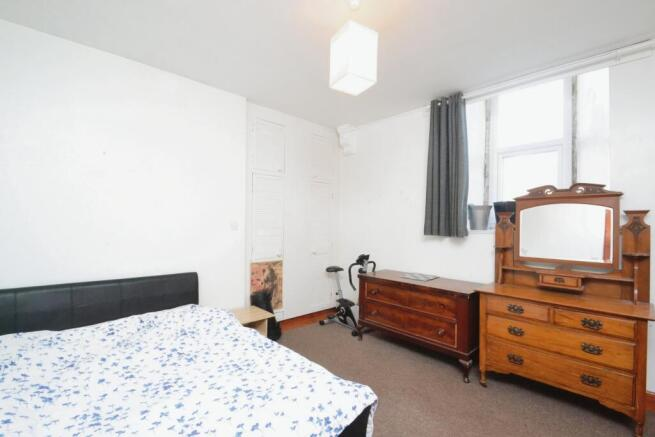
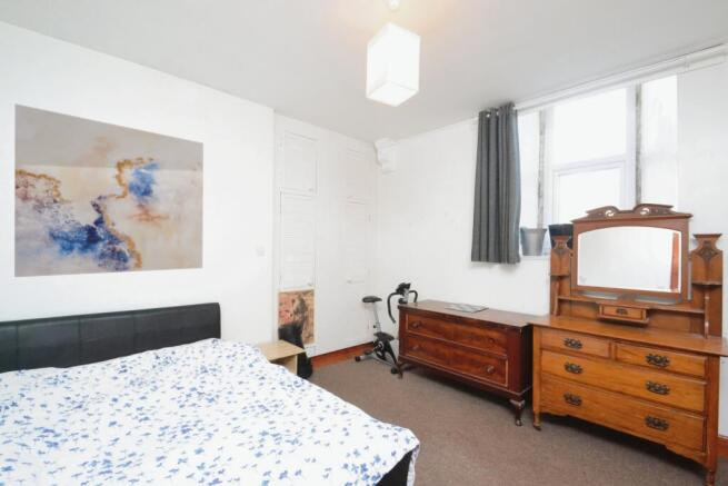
+ wall art (123, 199)
